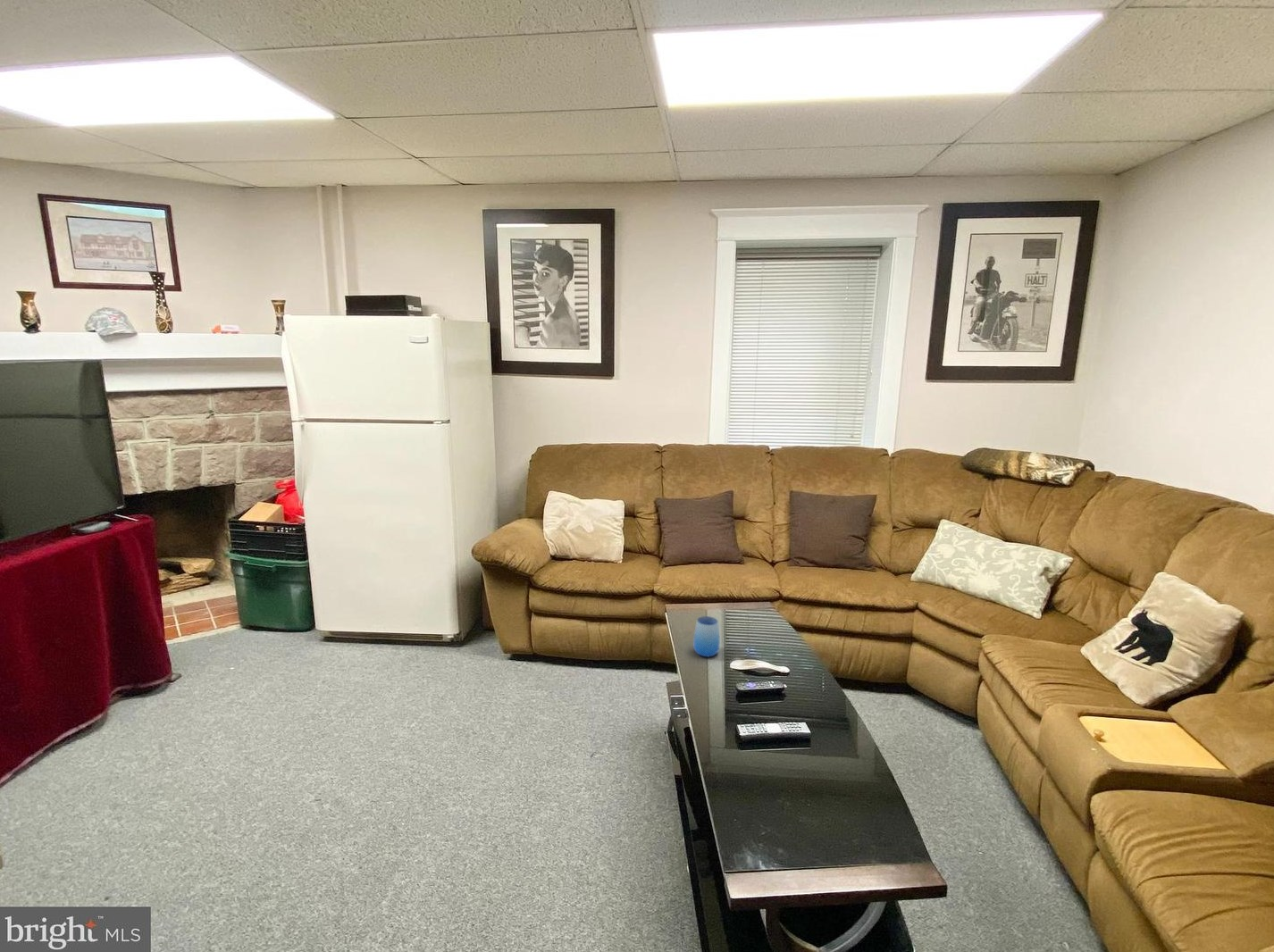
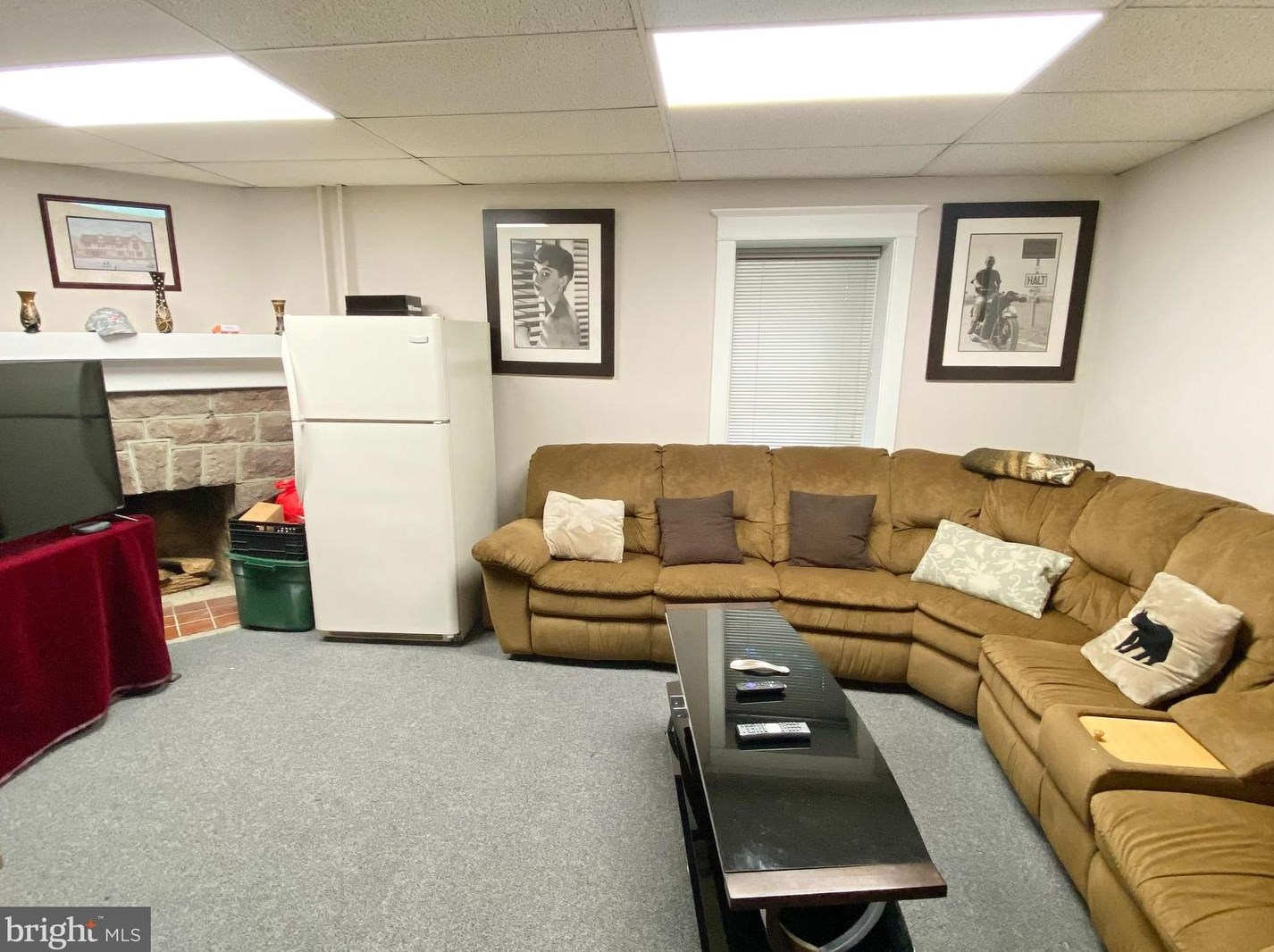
- cup (707, 636)
